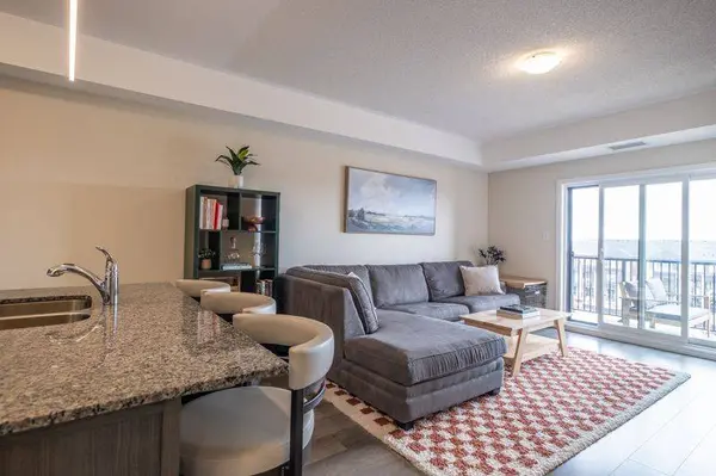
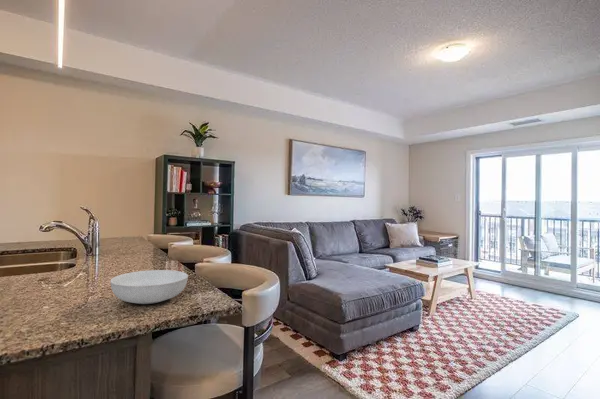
+ serving bowl (150, 288)
